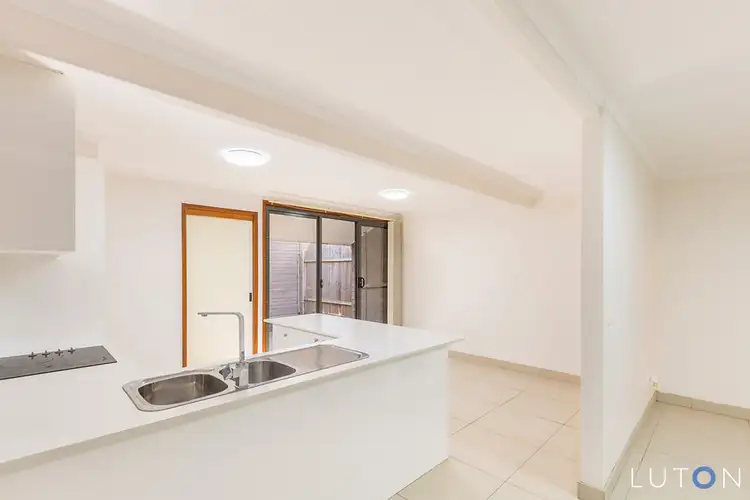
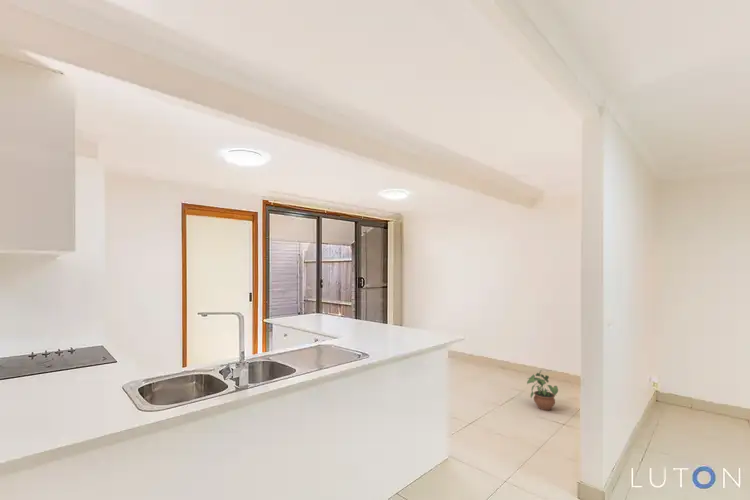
+ potted plant (542, 389)
